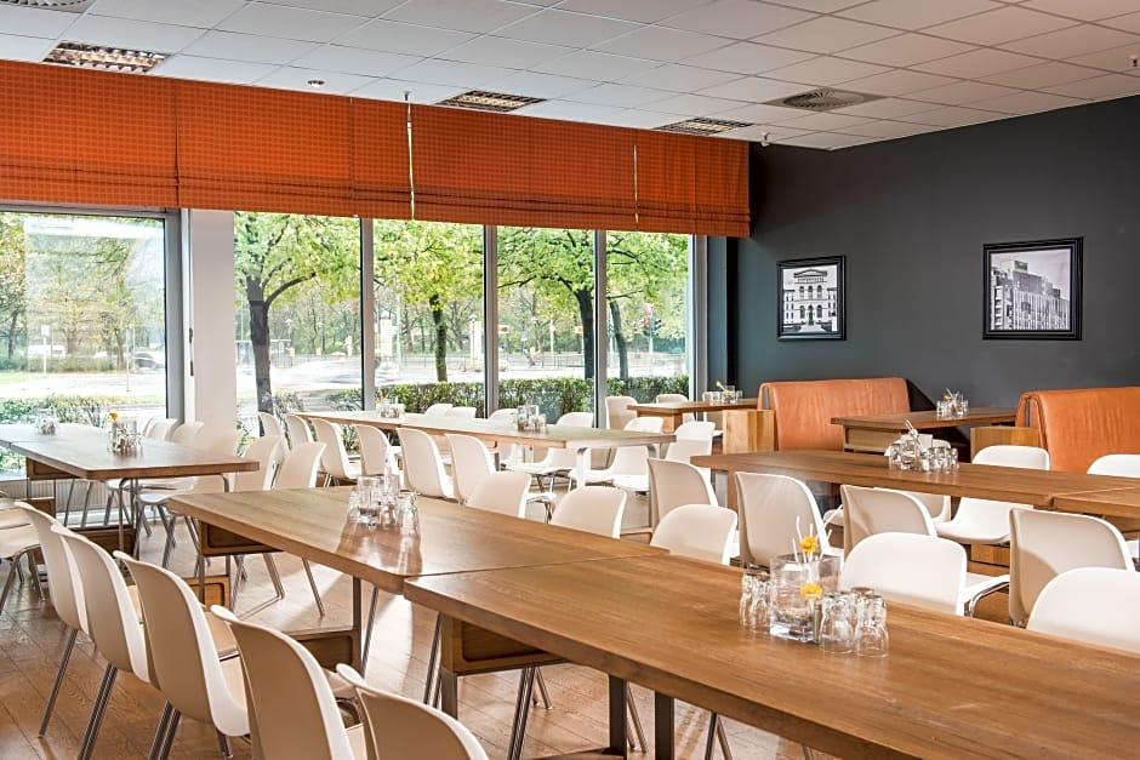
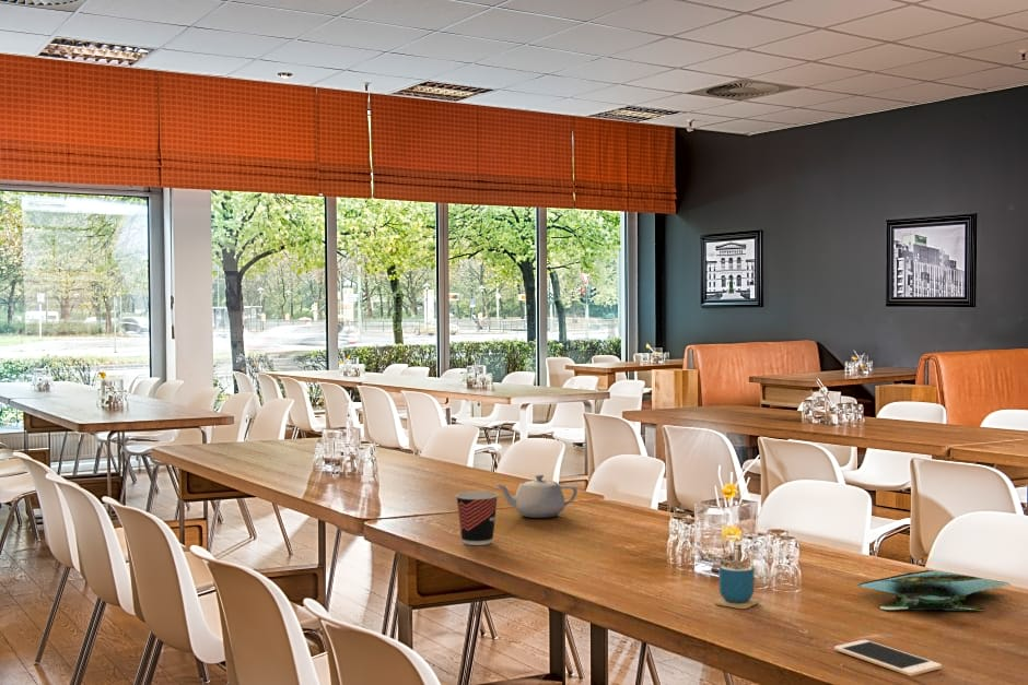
+ platter (933, 589)
+ cell phone (886, 657)
+ teapot (537, 495)
+ cup (736, 572)
+ cup (477, 518)
